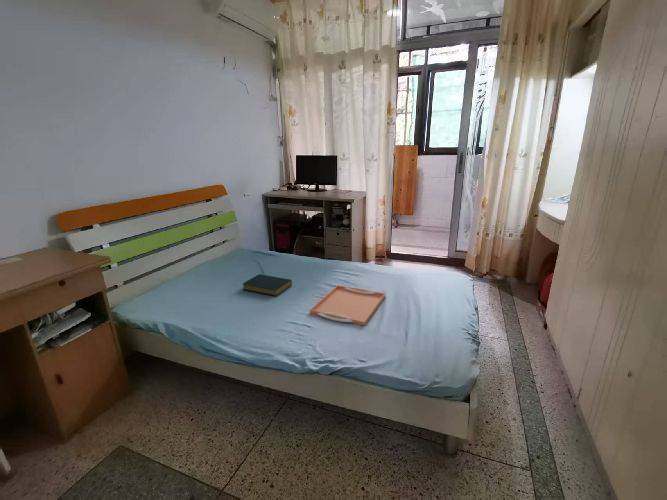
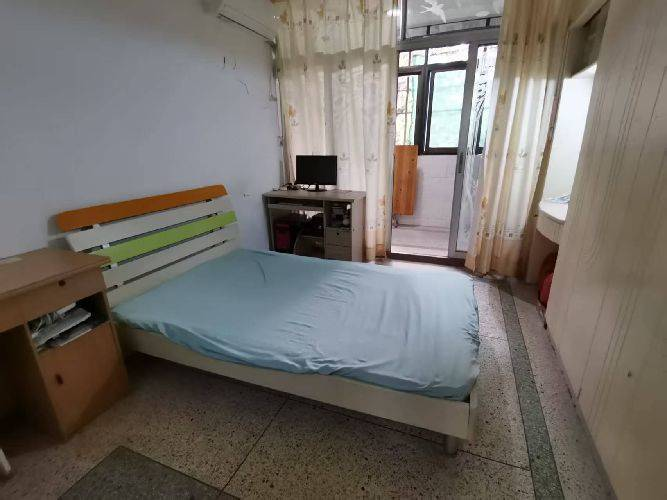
- serving tray (349, 302)
- hardback book (267, 284)
